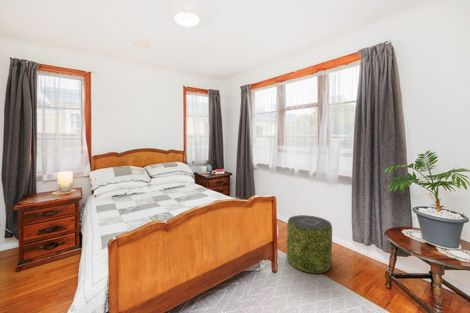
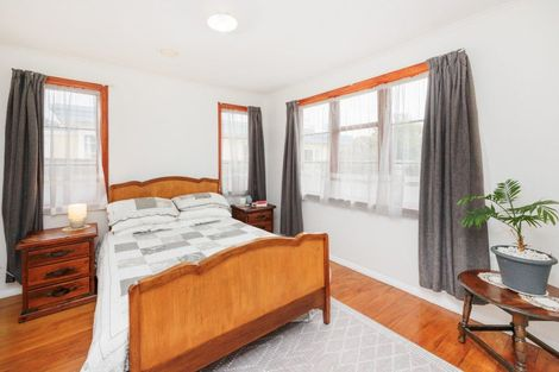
- pouf (308, 241)
